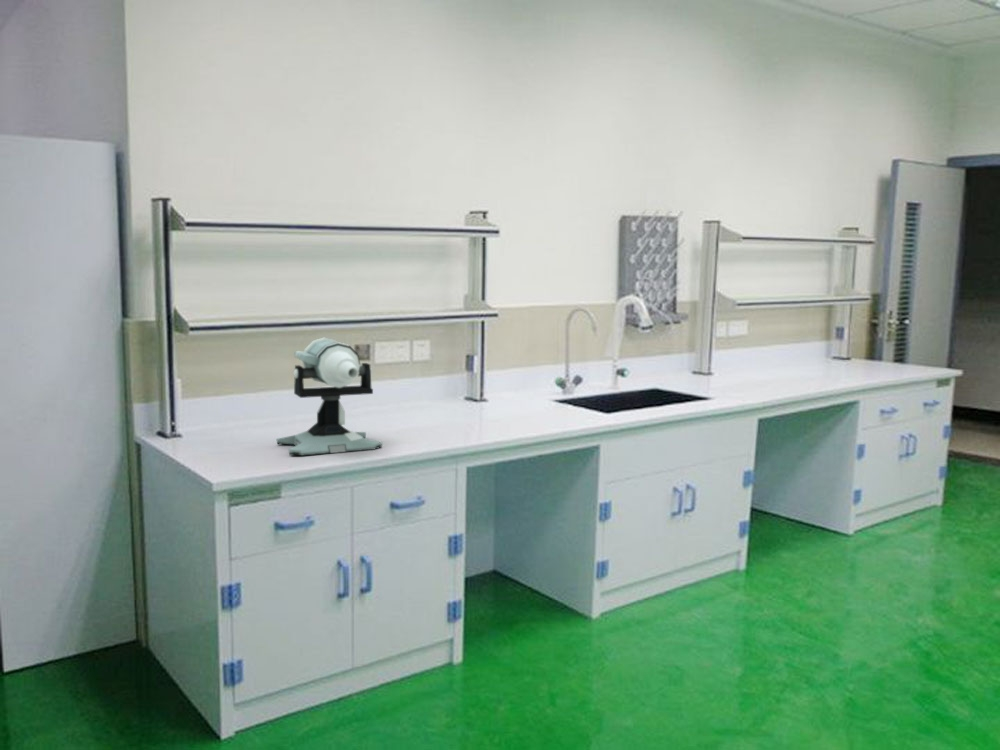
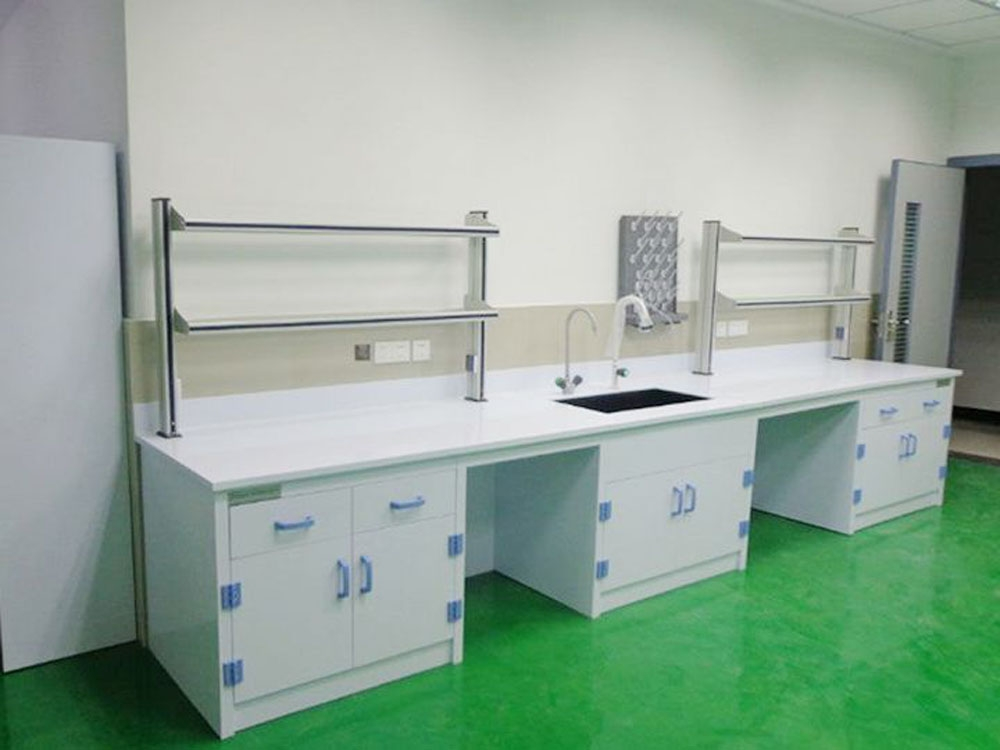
- microscope (334, 396)
